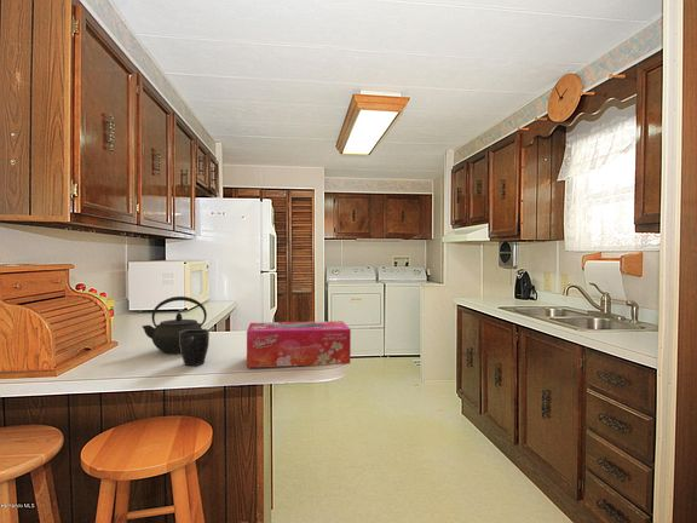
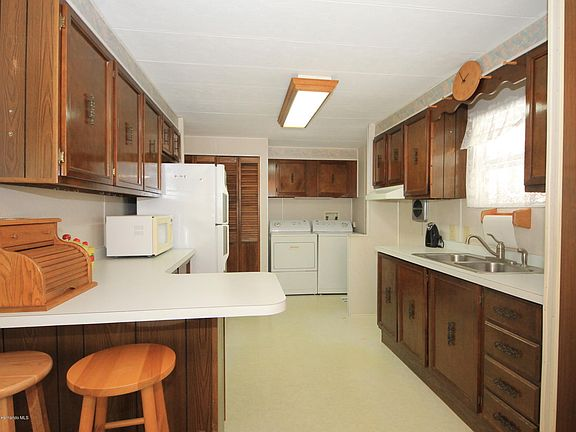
- tissue box (298, 341)
- mug (192, 347)
- kettle (174, 323)
